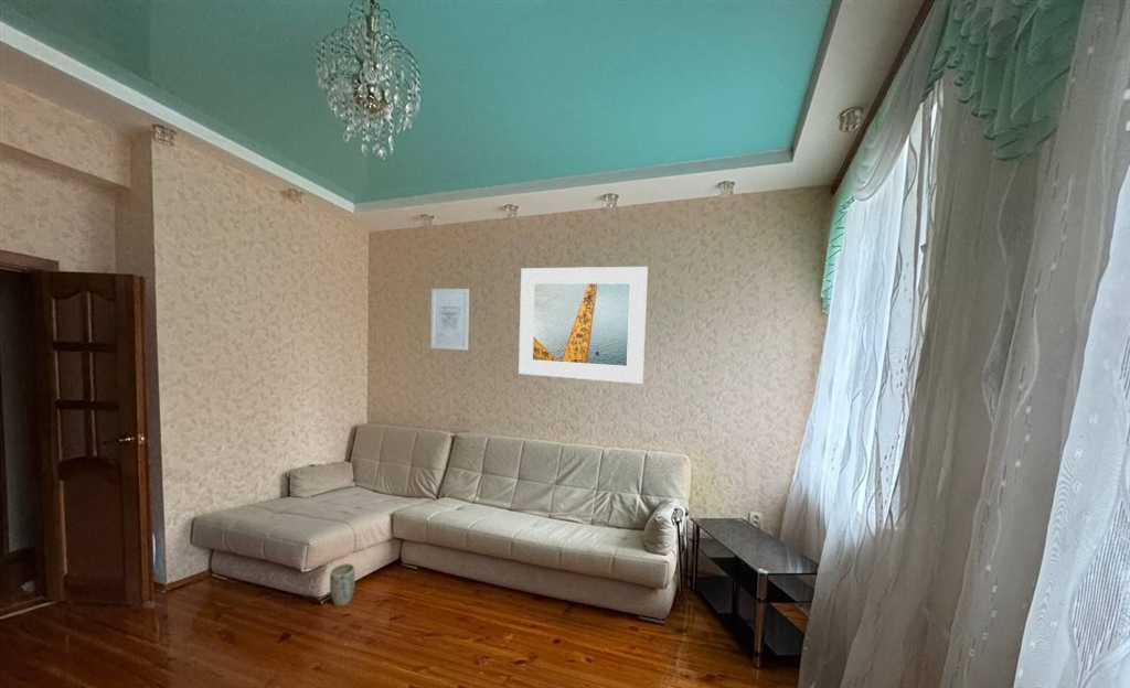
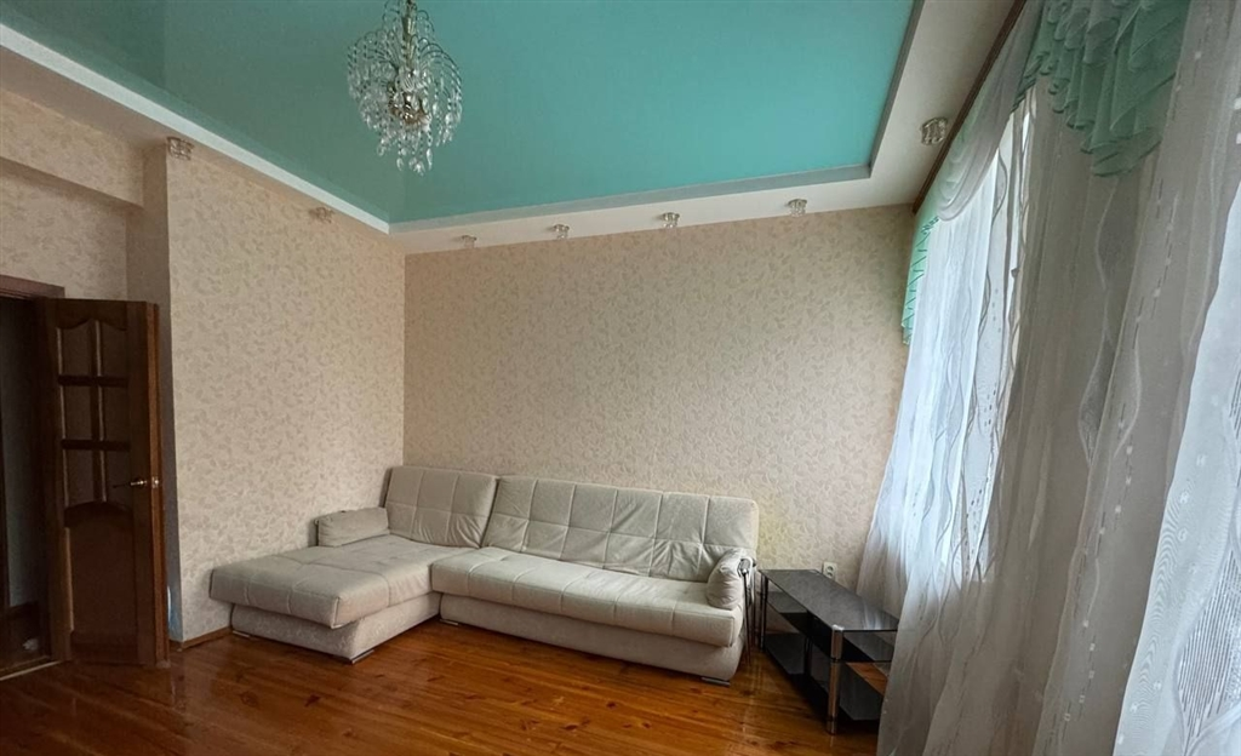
- wall art (449, 319)
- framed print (579, 323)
- plant pot (342, 584)
